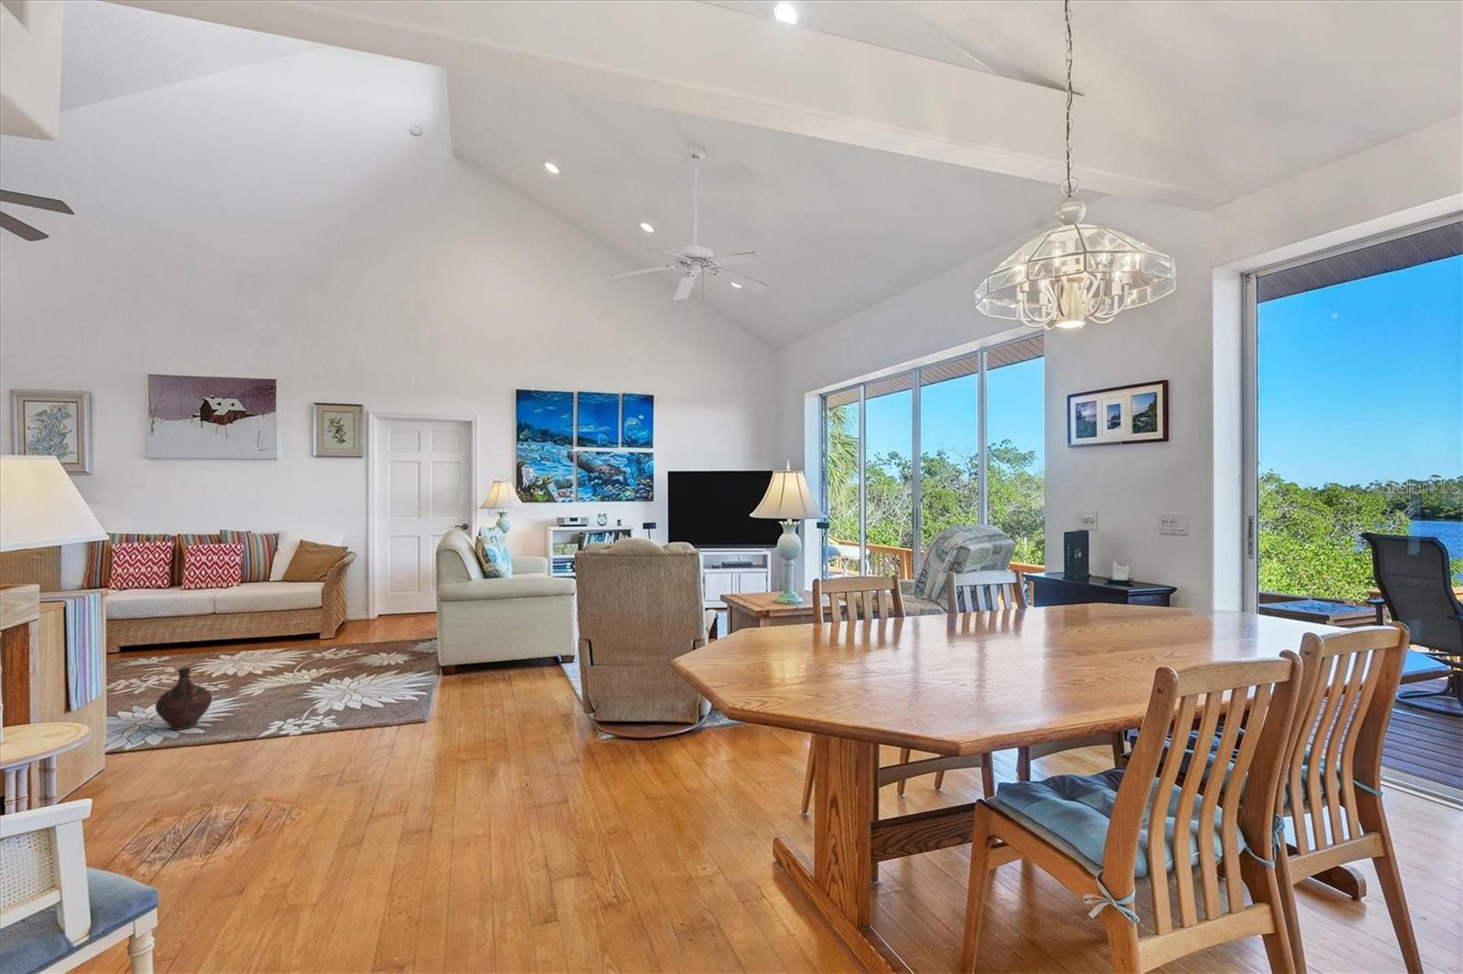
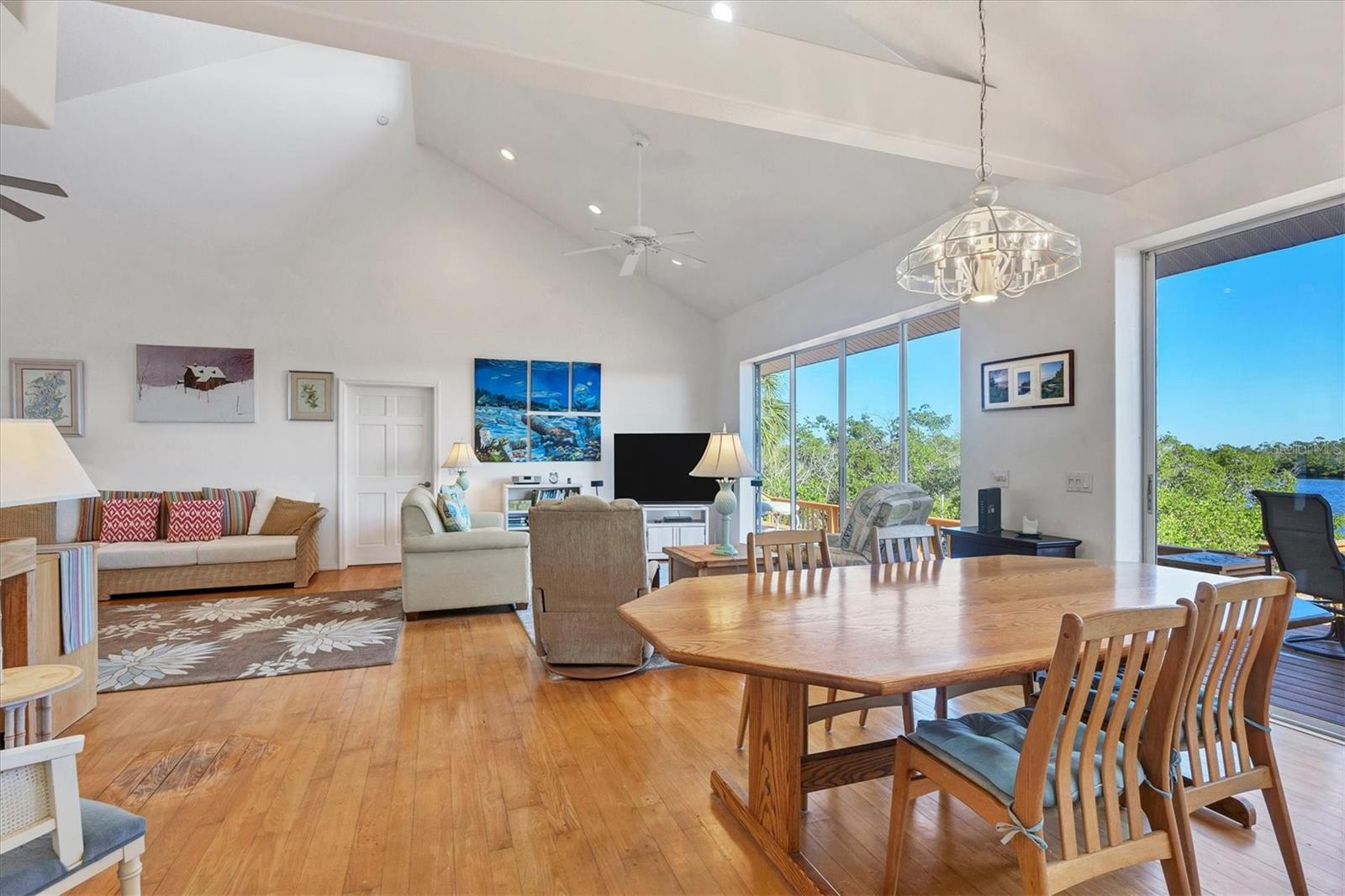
- ceramic jug (184, 697)
